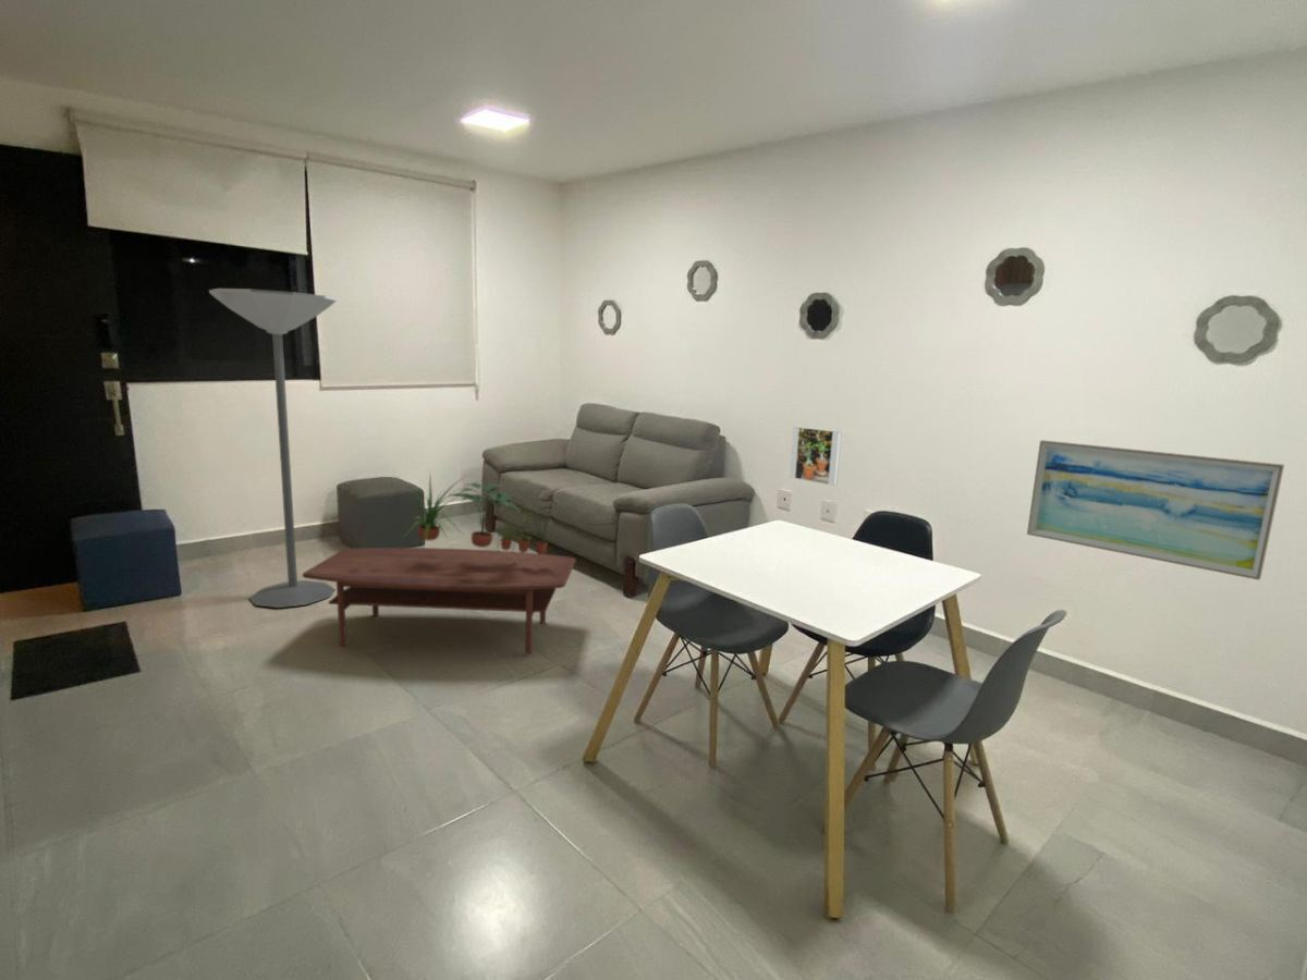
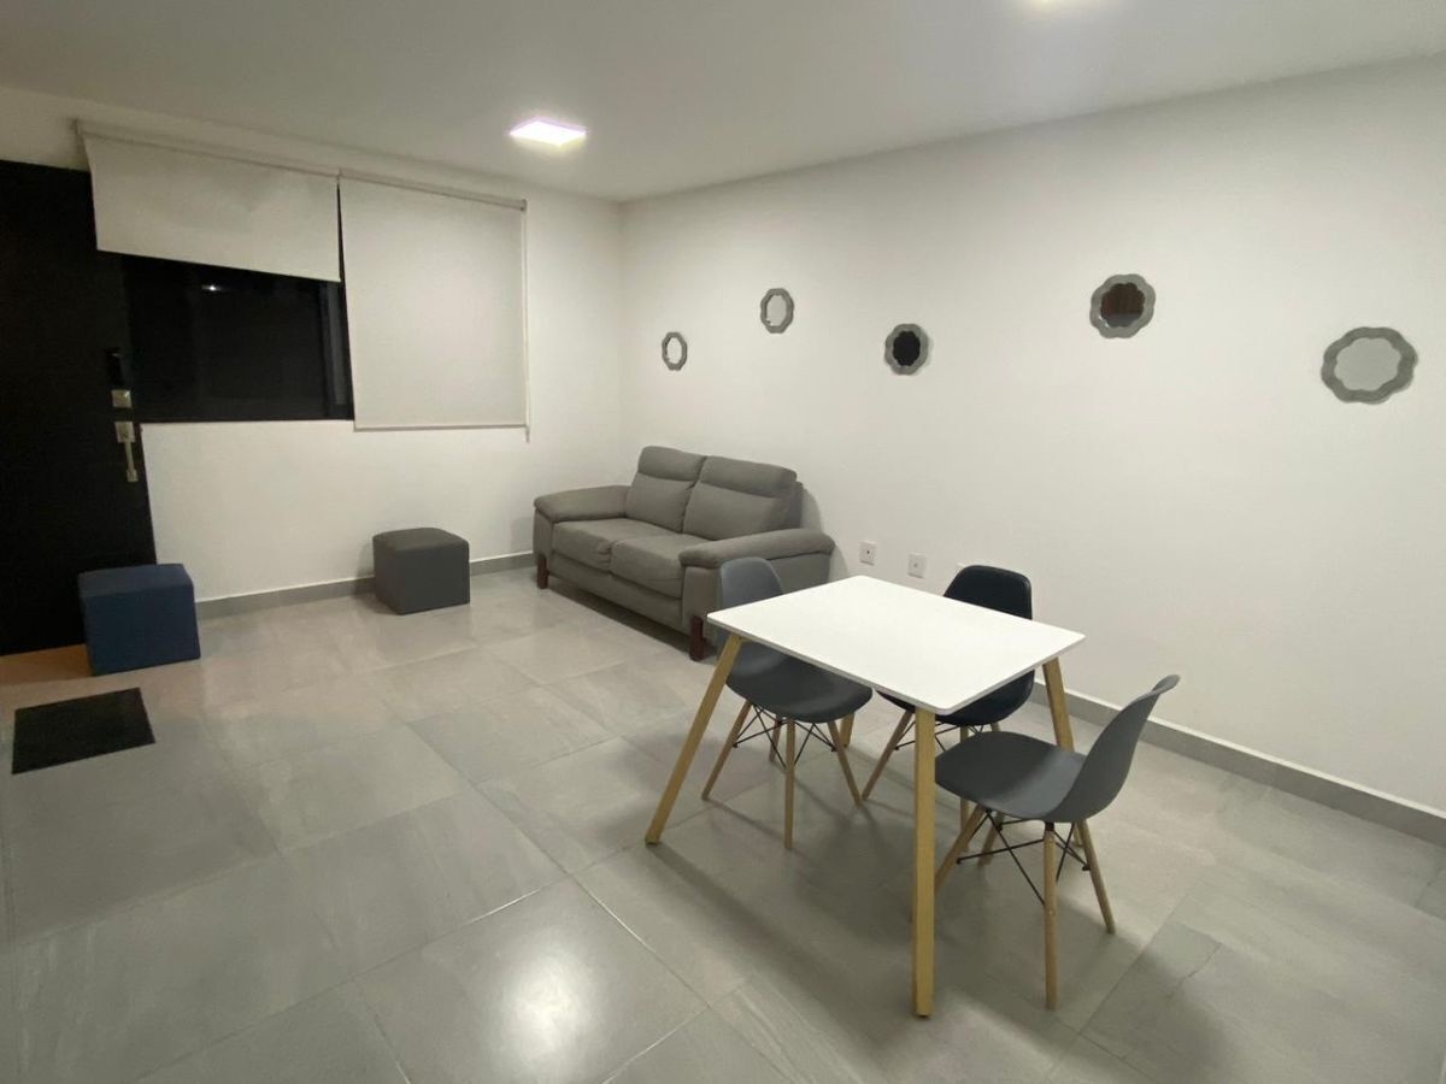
- wall art (1140, 503)
- coffee table (447, 599)
- potted plant (457, 529)
- floor lamp (284, 450)
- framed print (815, 455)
